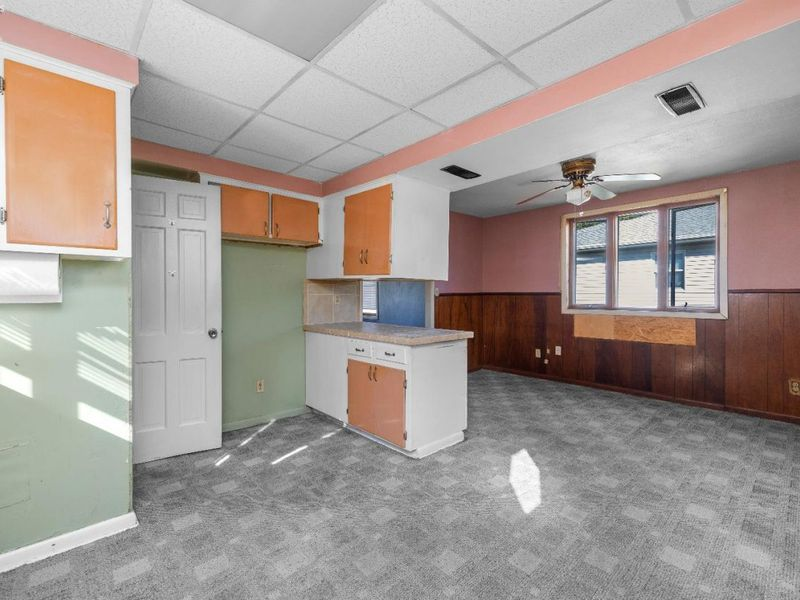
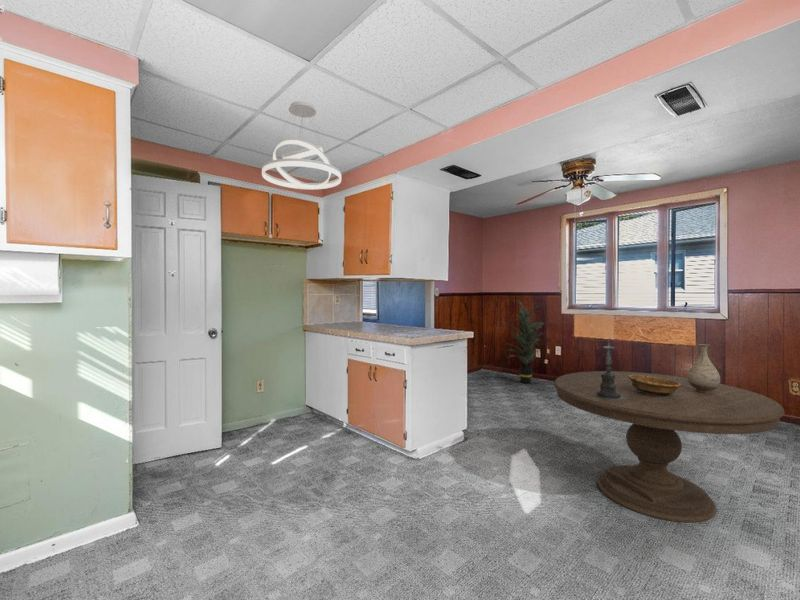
+ indoor plant (524, 340)
+ vase (703, 367)
+ decorative bowl (653, 385)
+ dining table (653, 441)
+ candle holder (607, 367)
+ pendant light (302, 145)
